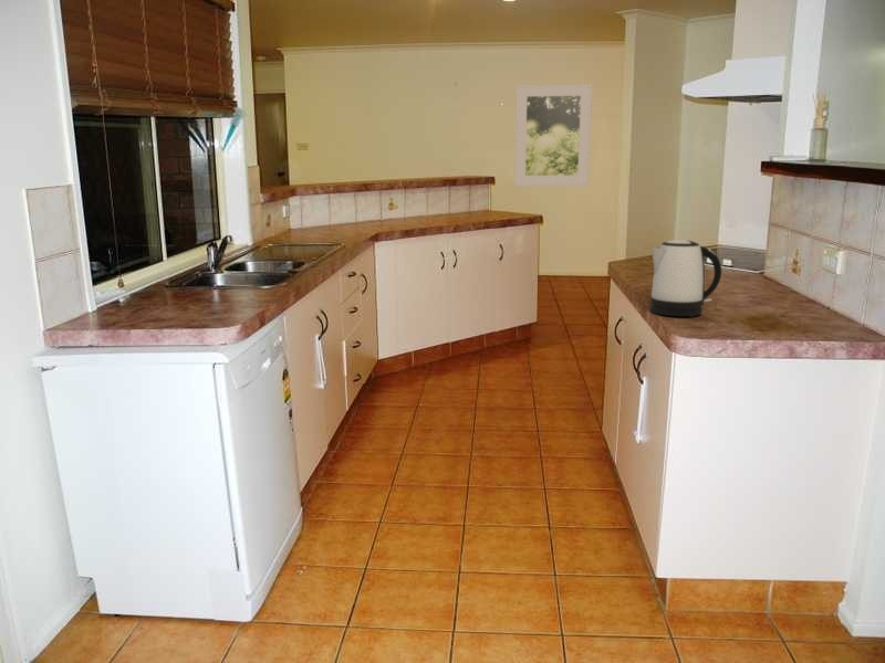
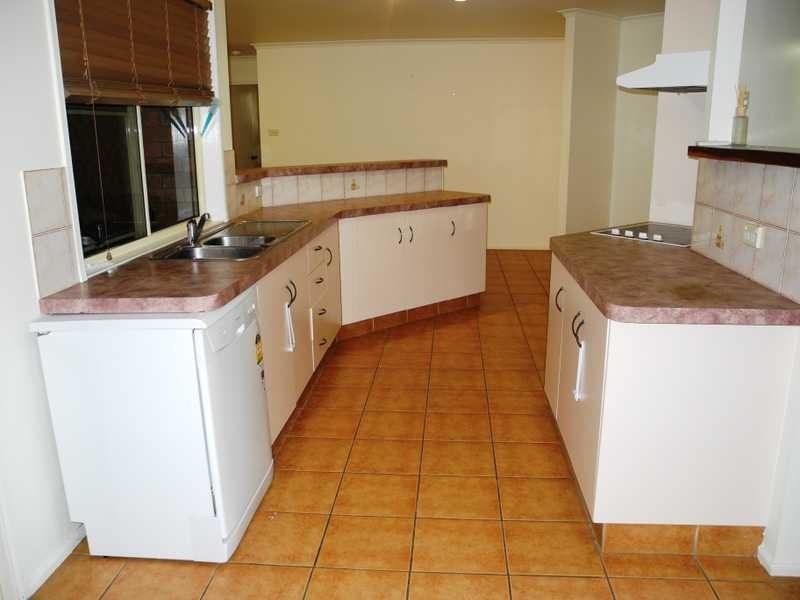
- kettle (685, 276)
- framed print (552, 136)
